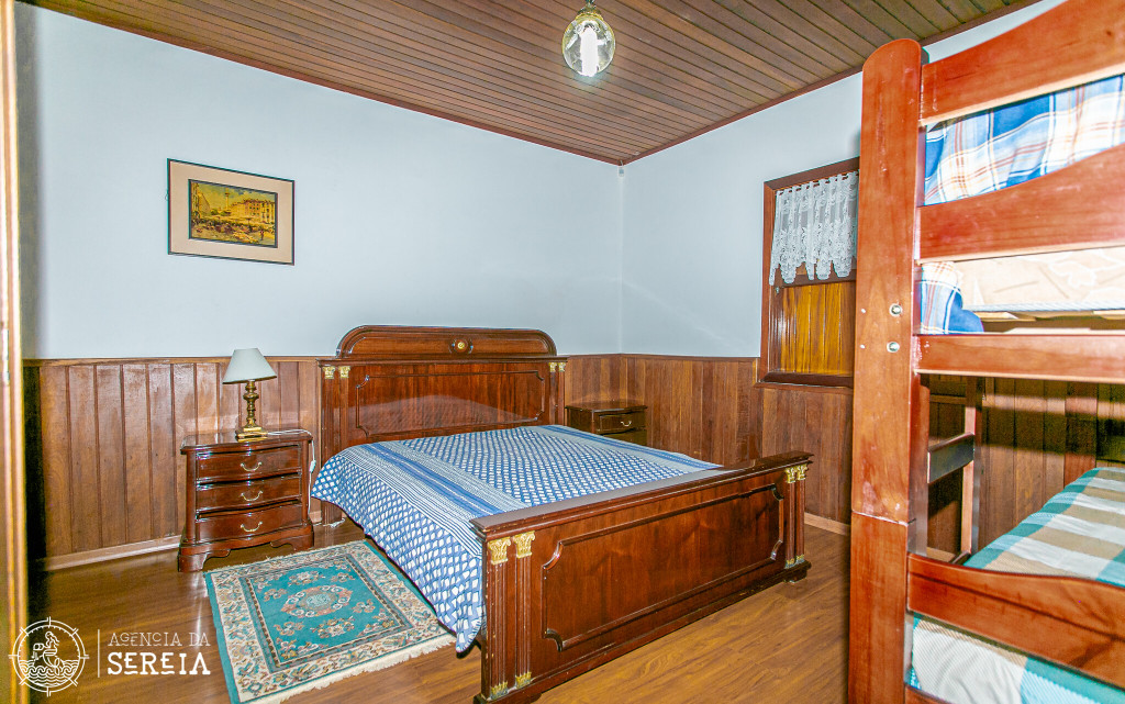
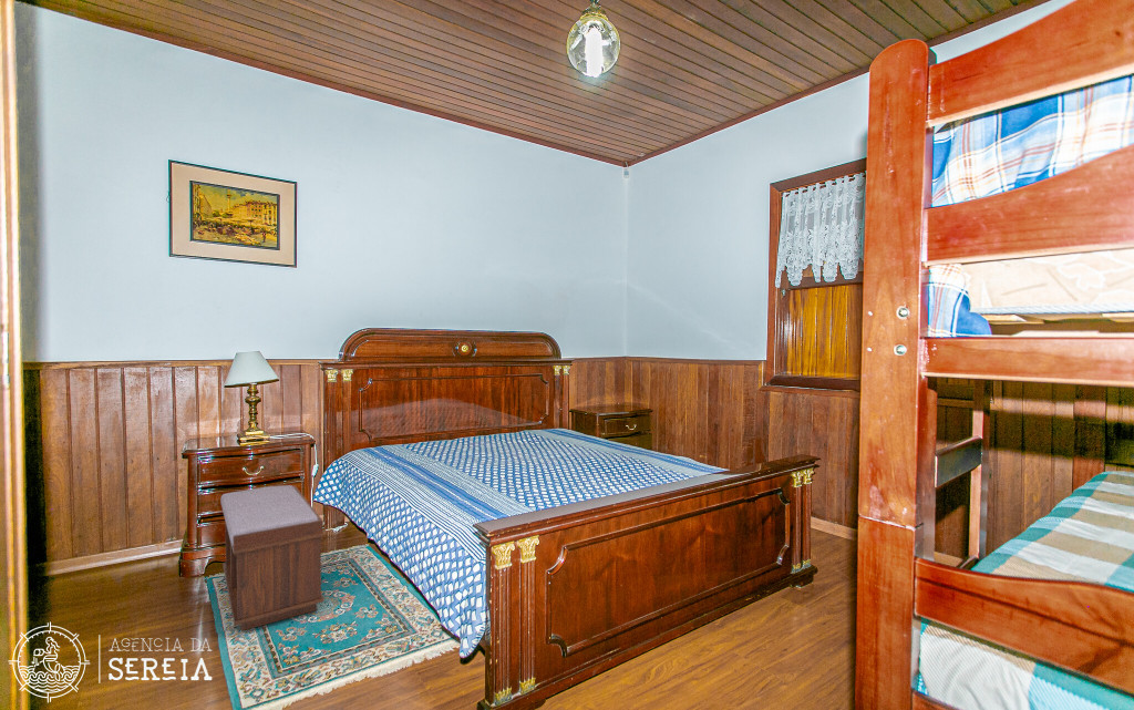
+ bench (268, 547)
